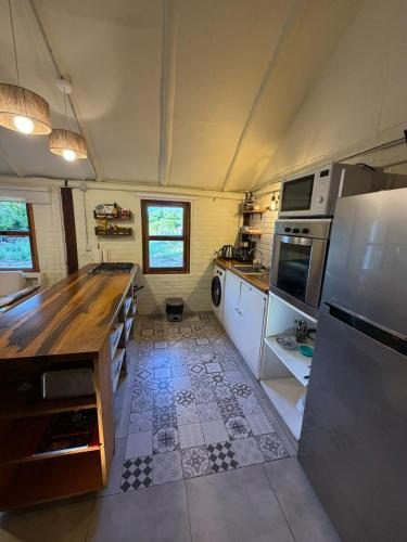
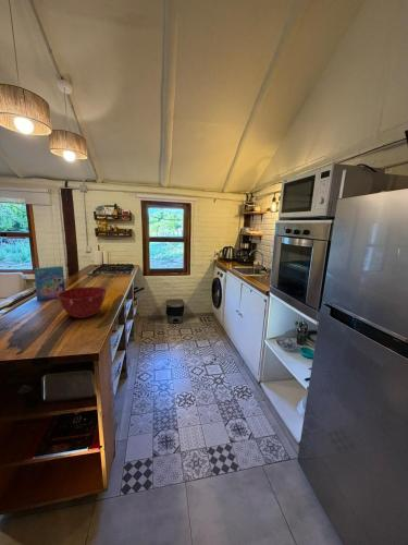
+ cereal box (50, 282)
+ mixing bowl (83, 303)
